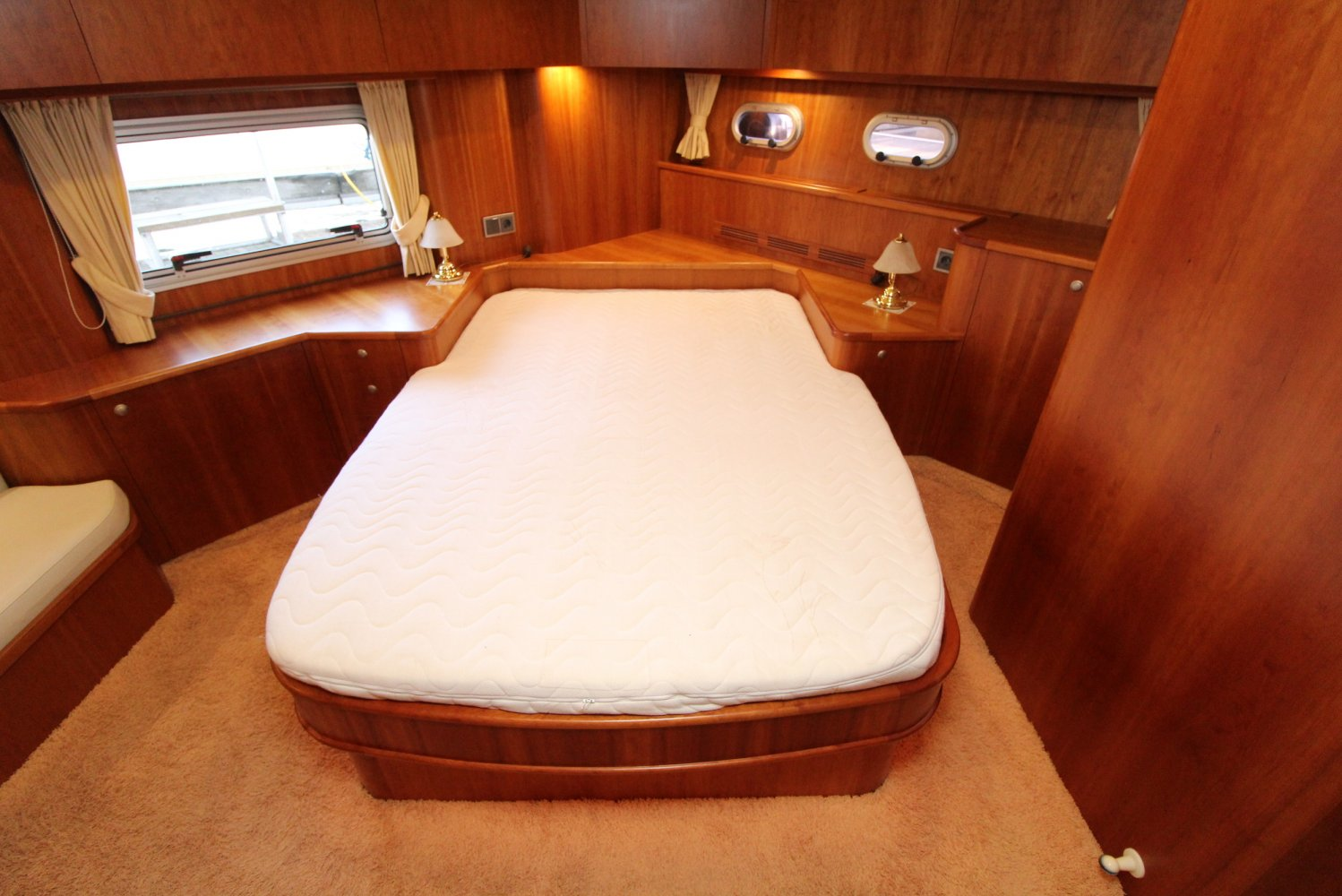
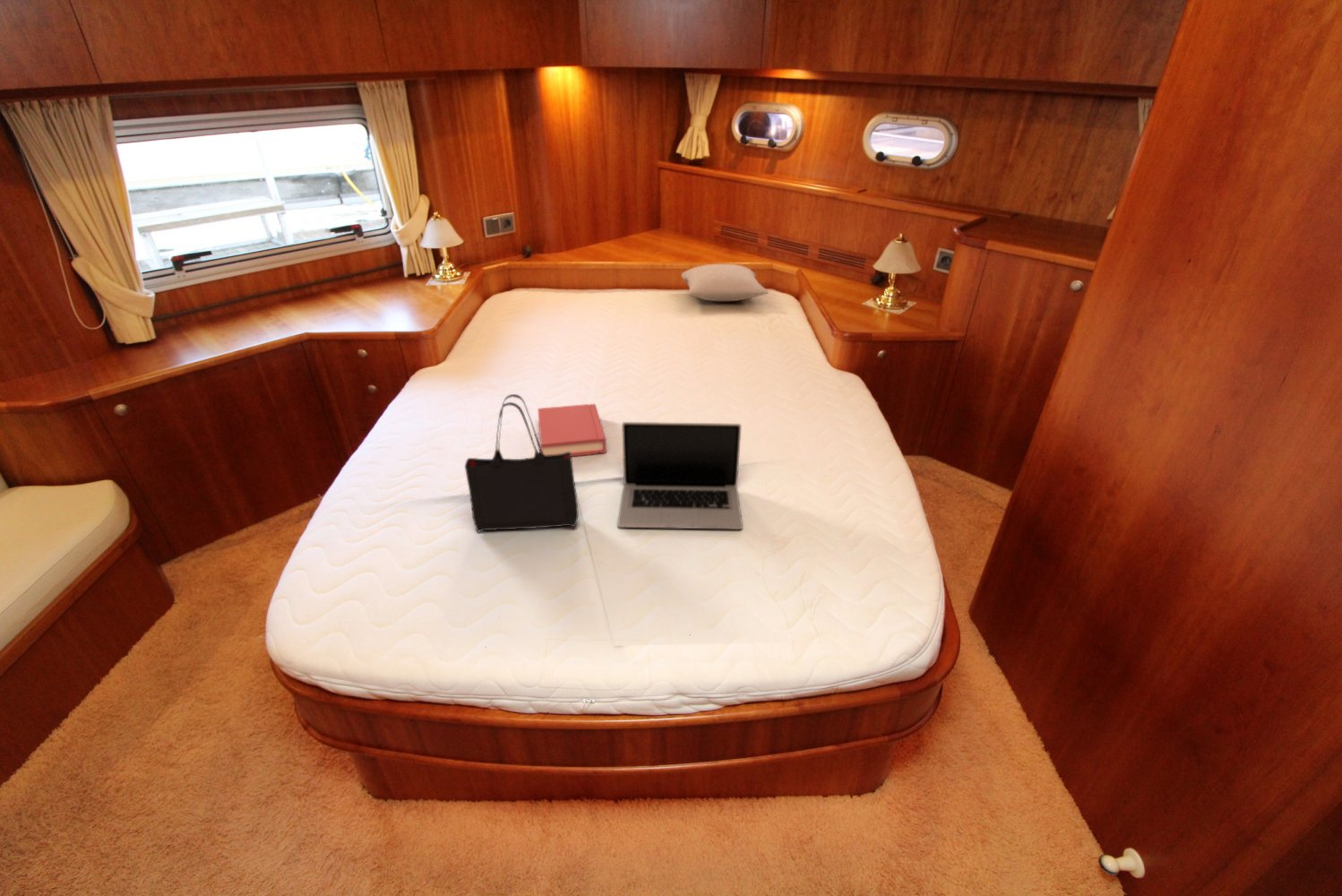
+ laptop (681, 475)
+ pillow (723, 283)
+ hardback book (571, 429)
+ tote bag (520, 466)
